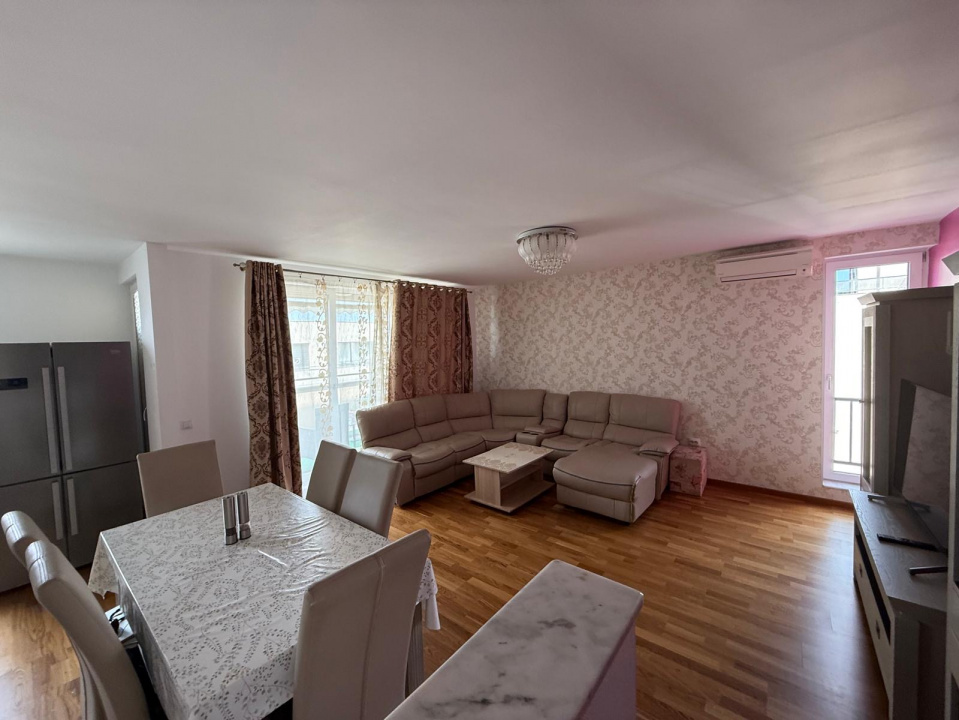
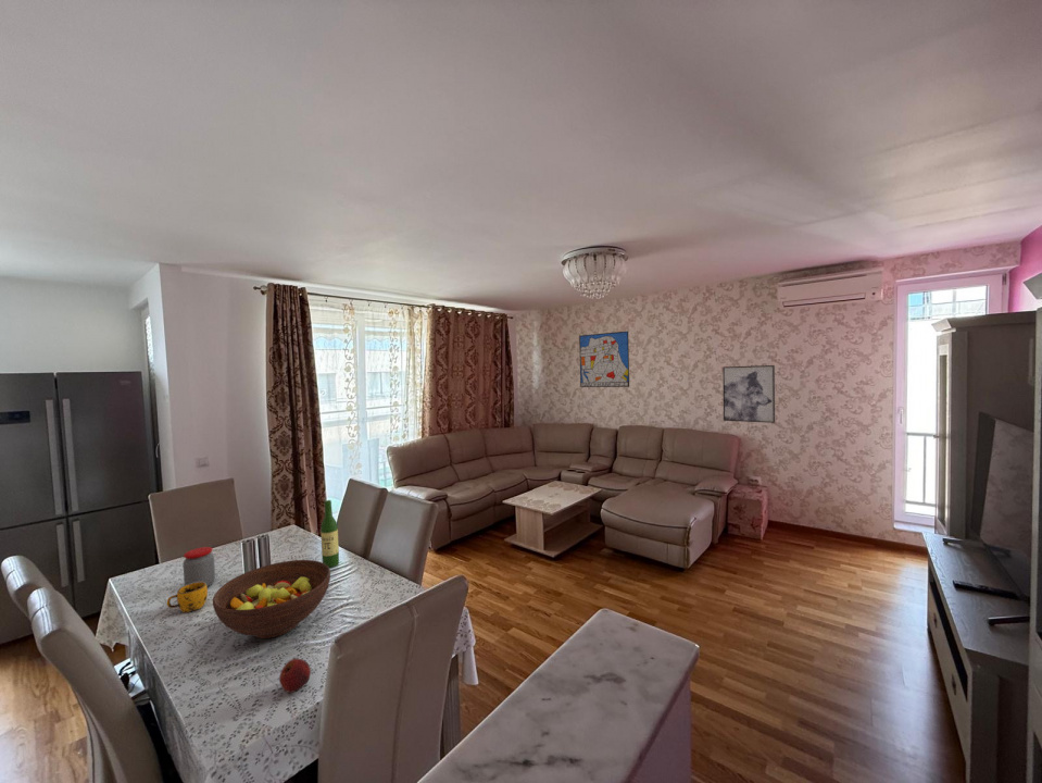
+ wine bottle (329, 532)
+ wall art (603, 360)
+ fruit bowl (276, 605)
+ mug (187, 598)
+ jar (199, 568)
+ wall art (748, 394)
+ apple (294, 674)
